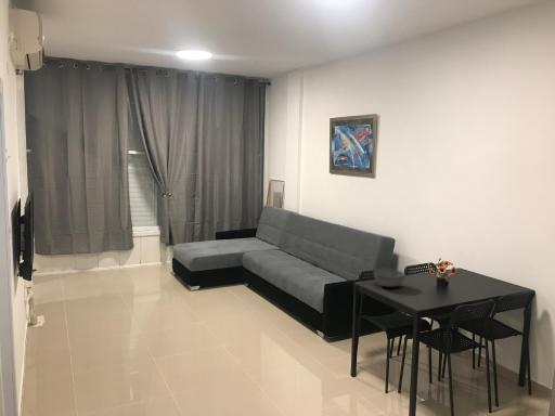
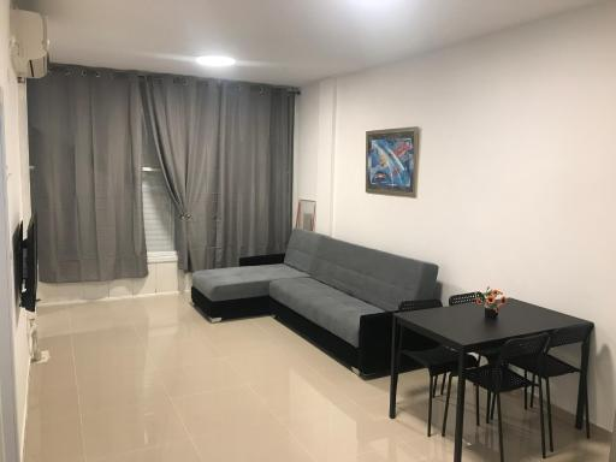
- bowl (388, 278)
